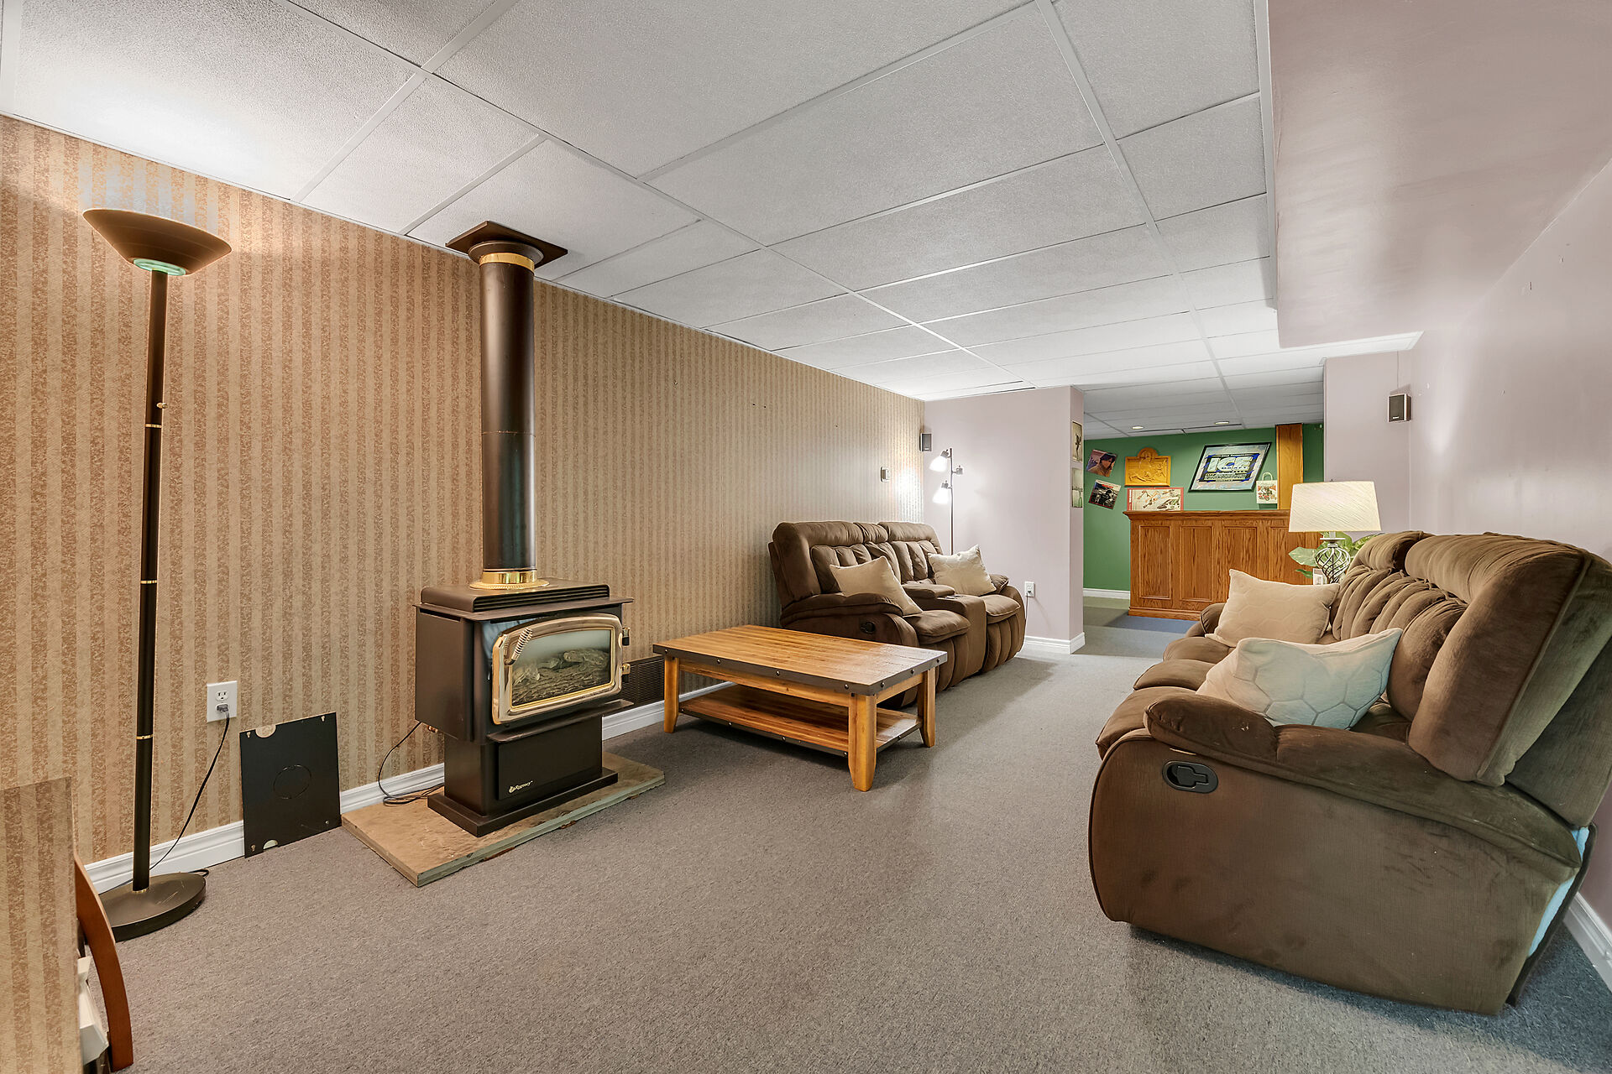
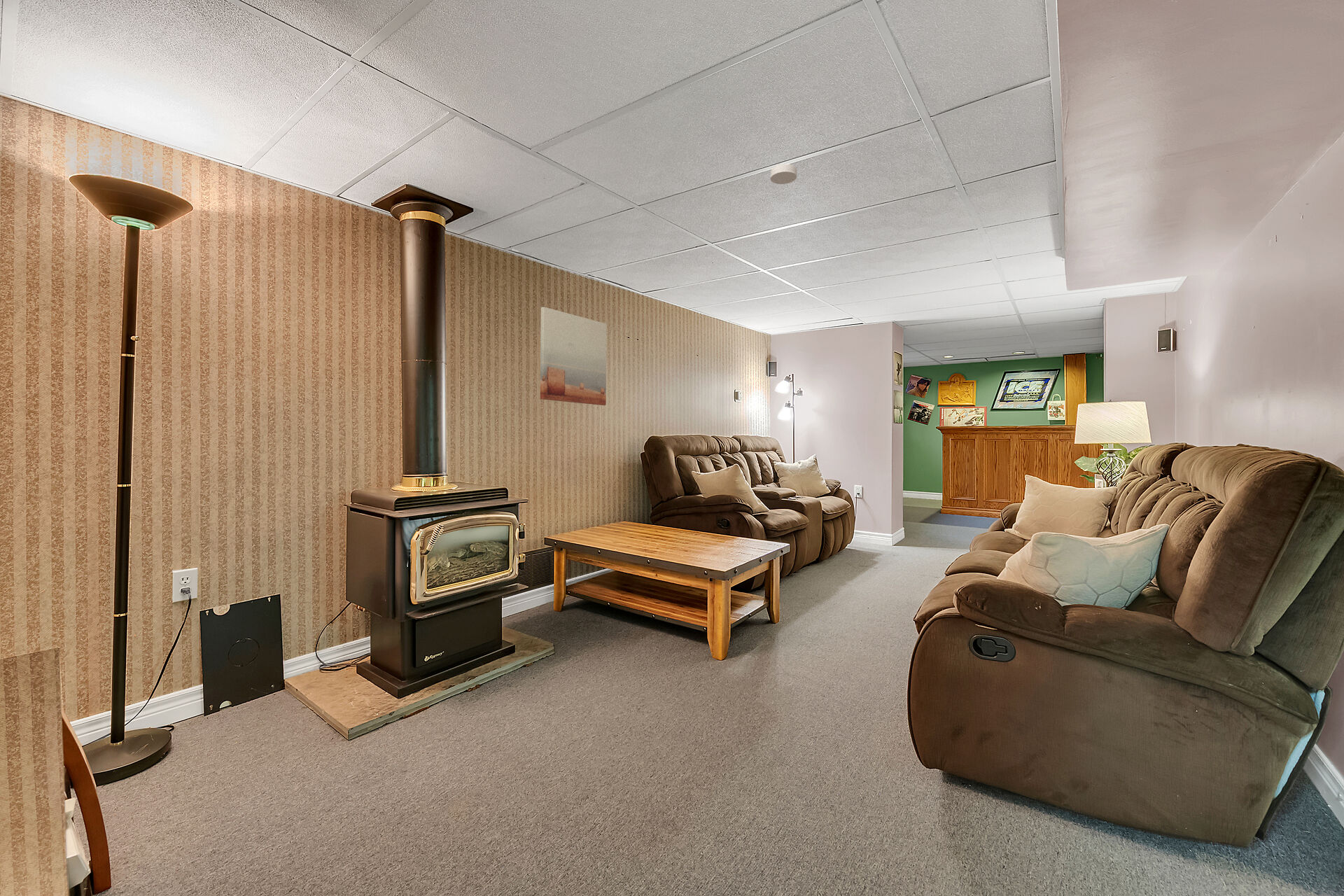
+ smoke detector (783, 172)
+ wall art (575, 359)
